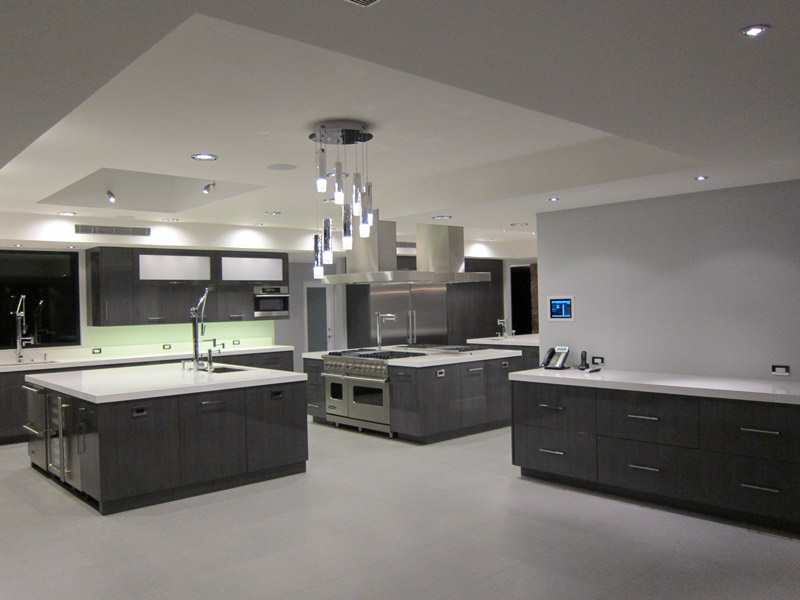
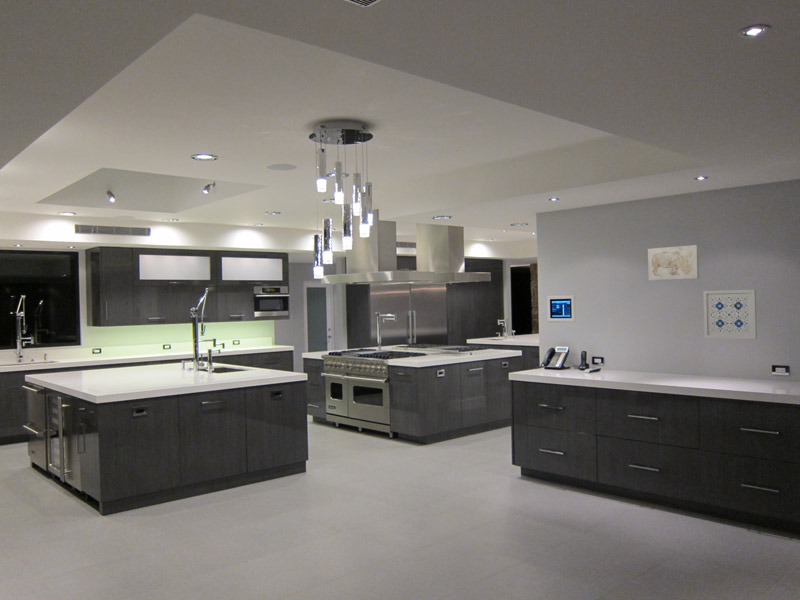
+ wall art (729, 314)
+ wall art (672, 263)
